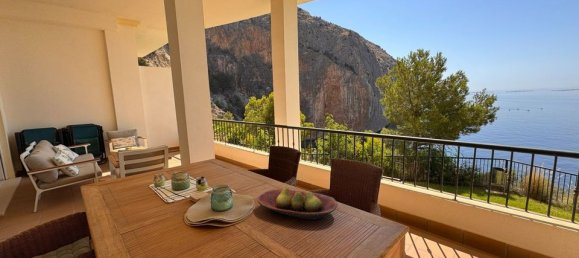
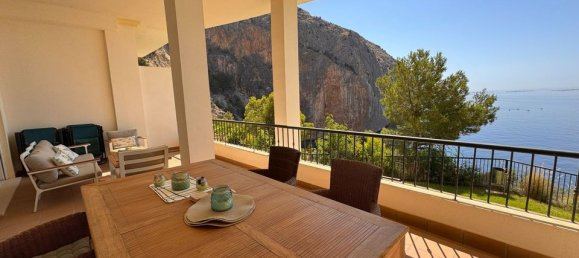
- fruit bowl (296, 201)
